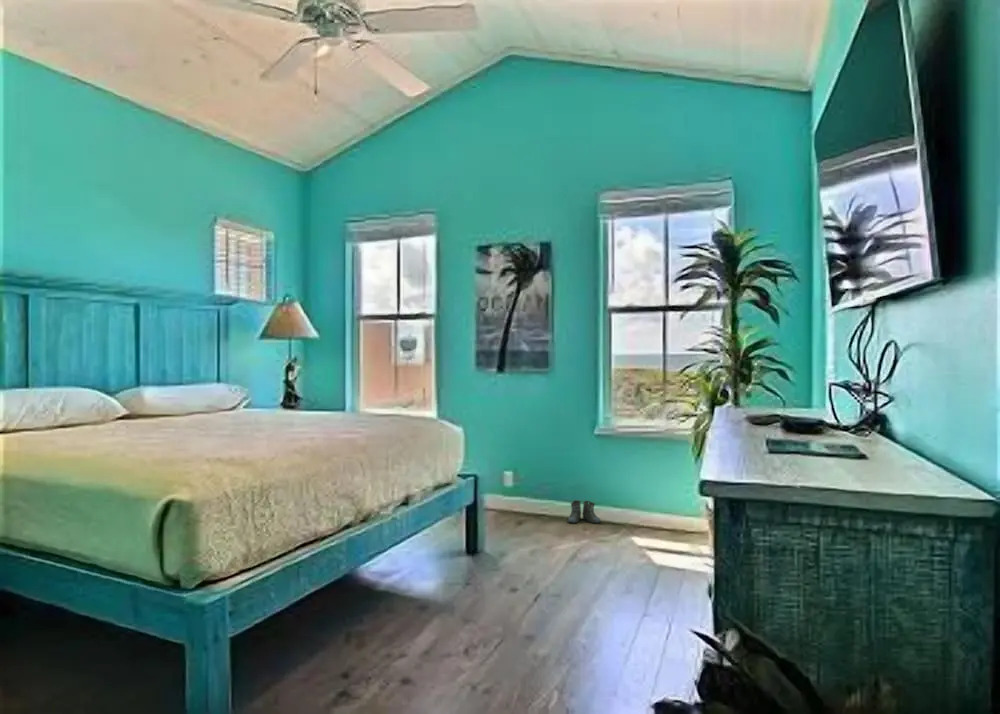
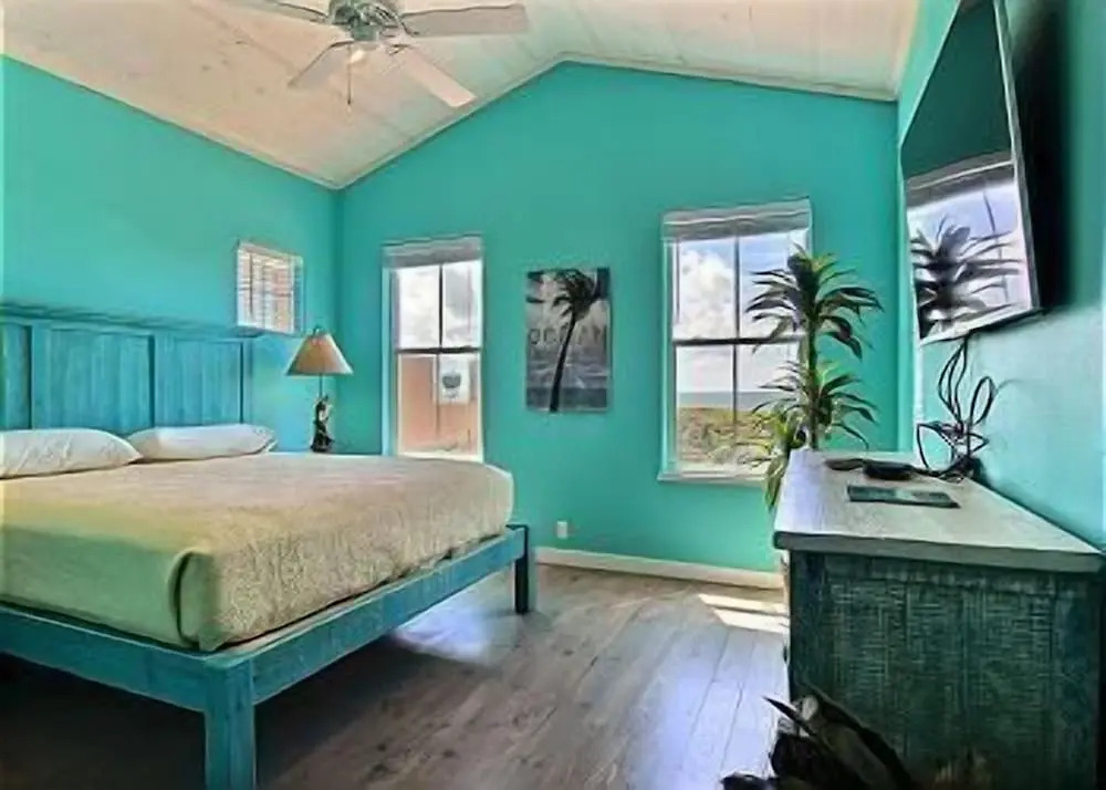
- boots (583, 511)
